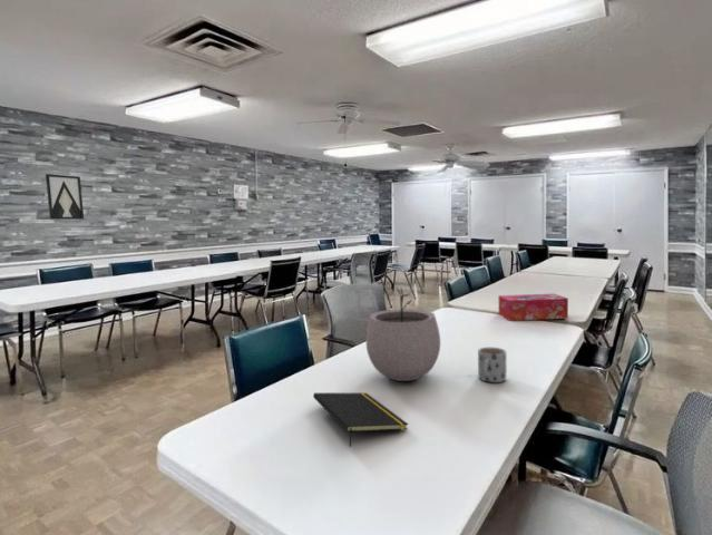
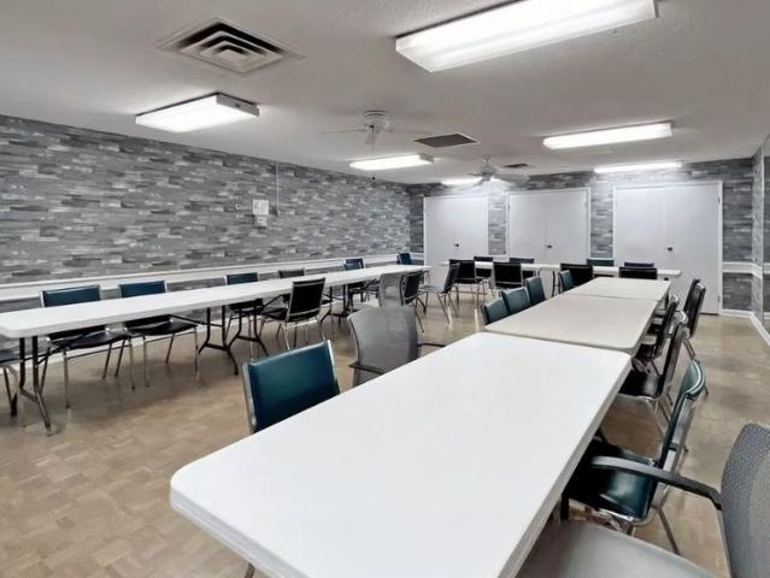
- mug (490, 366)
- plant pot (402, 332)
- notepad (358, 409)
- tissue box (531, 307)
- wall art (65, 197)
